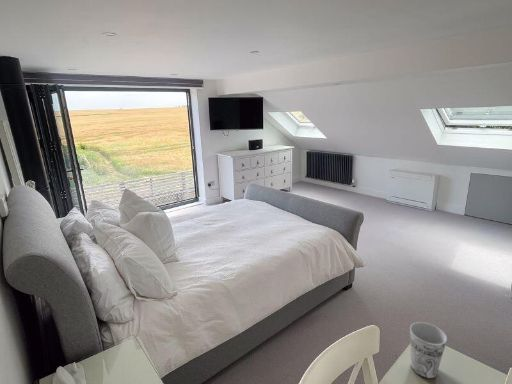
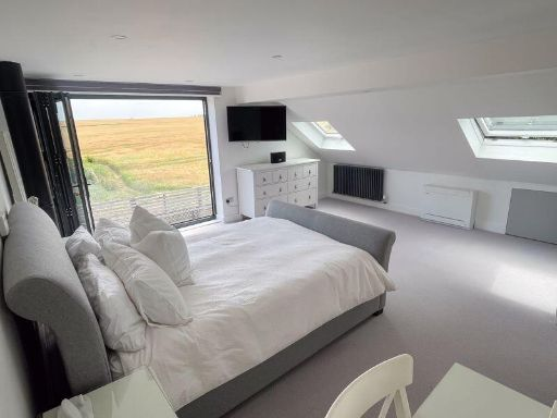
- cup (425, 351)
